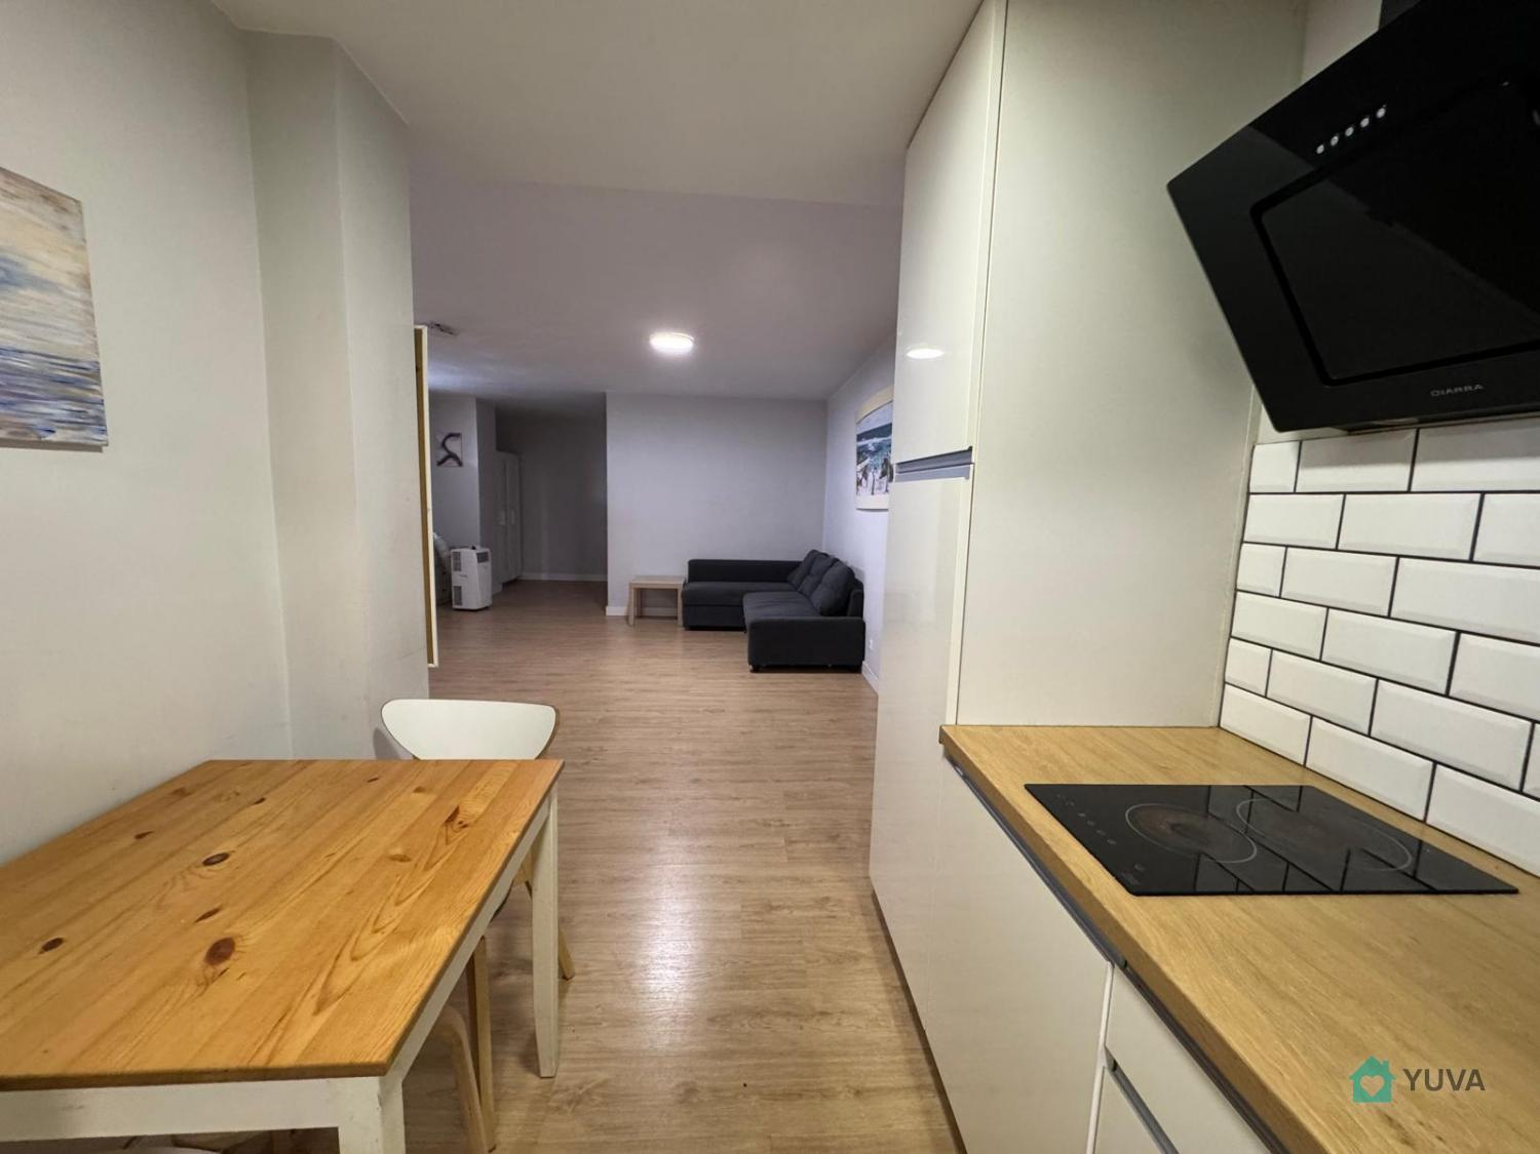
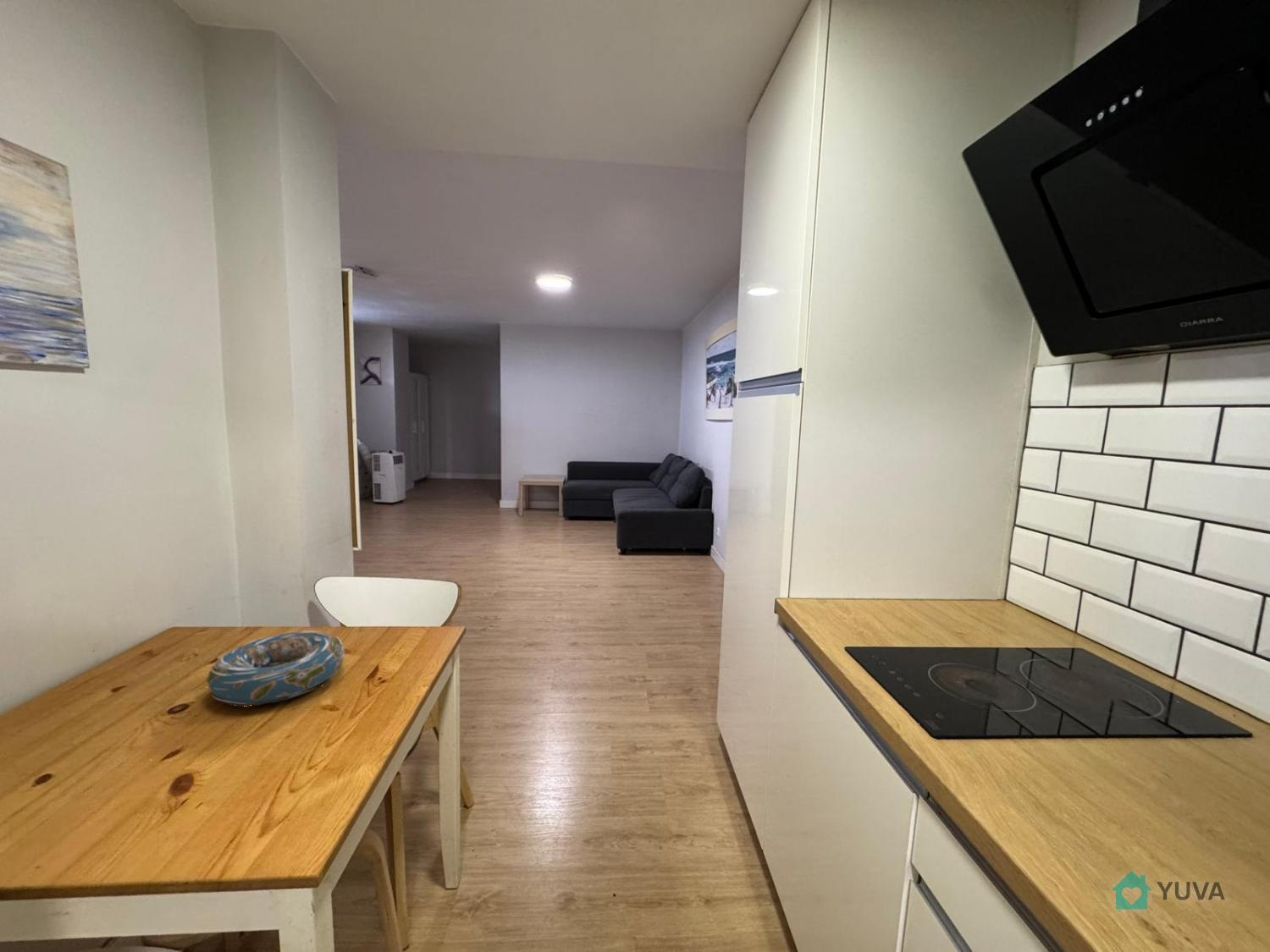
+ decorative bowl (280, 664)
